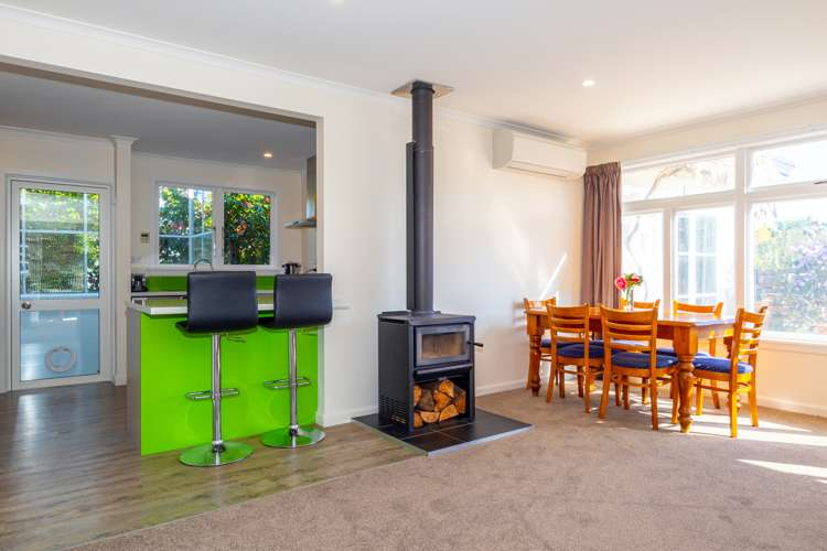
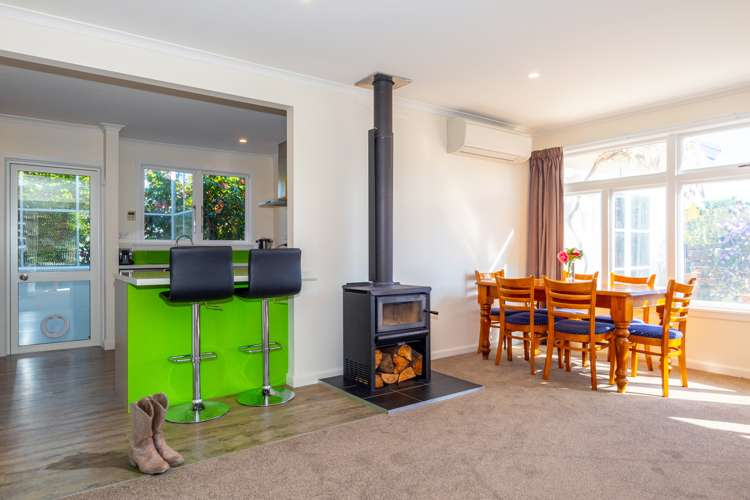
+ boots (156, 429)
